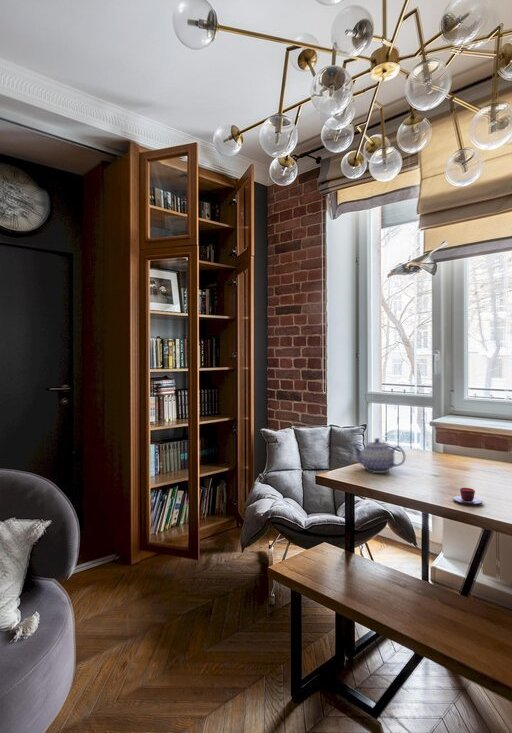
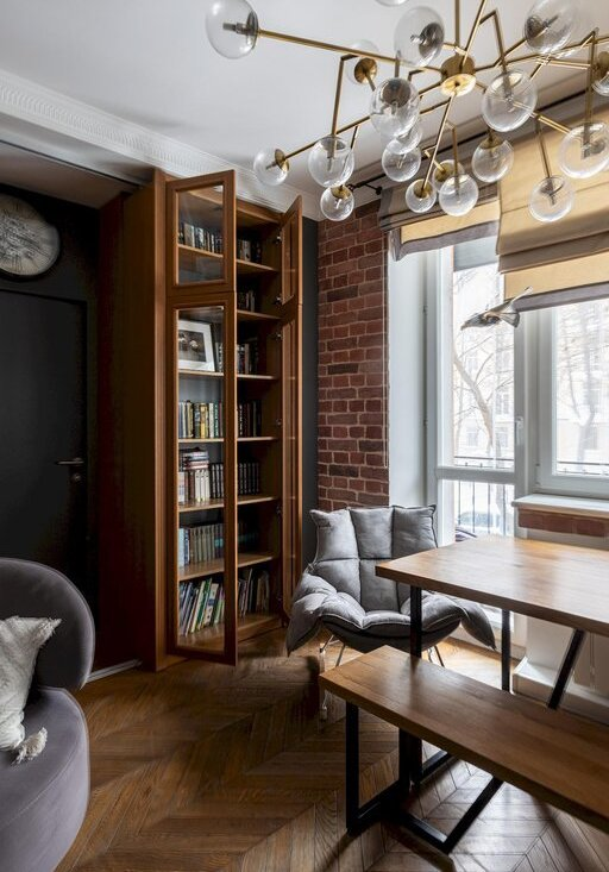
- teapot (377, 454)
- teacup (467, 495)
